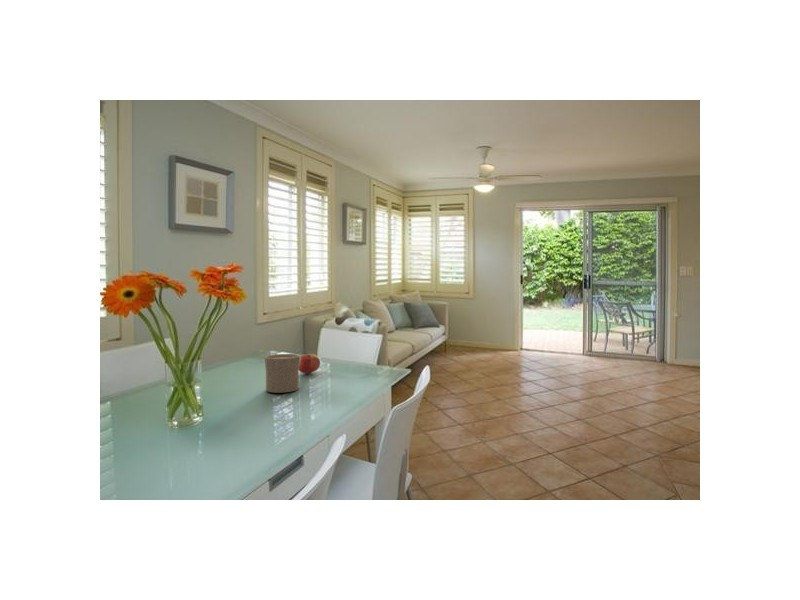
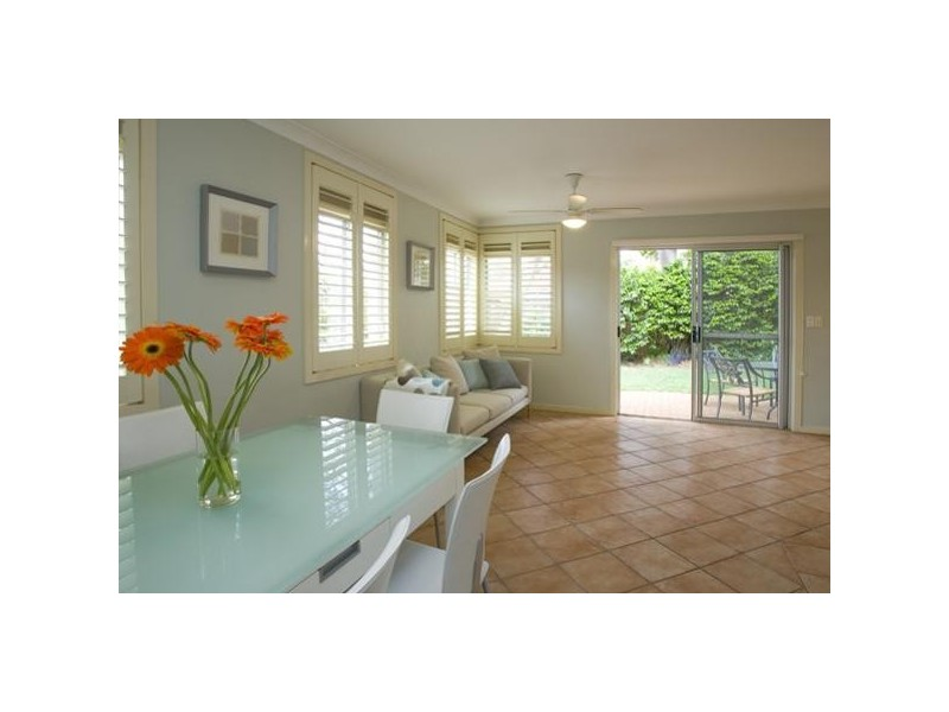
- cup (282, 372)
- fruit (308, 363)
